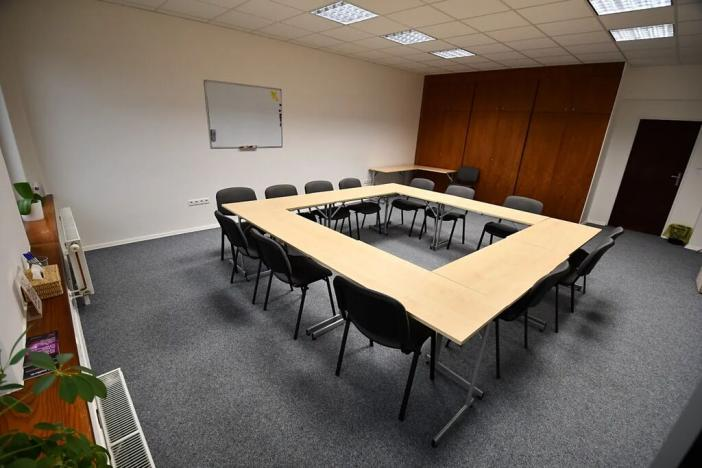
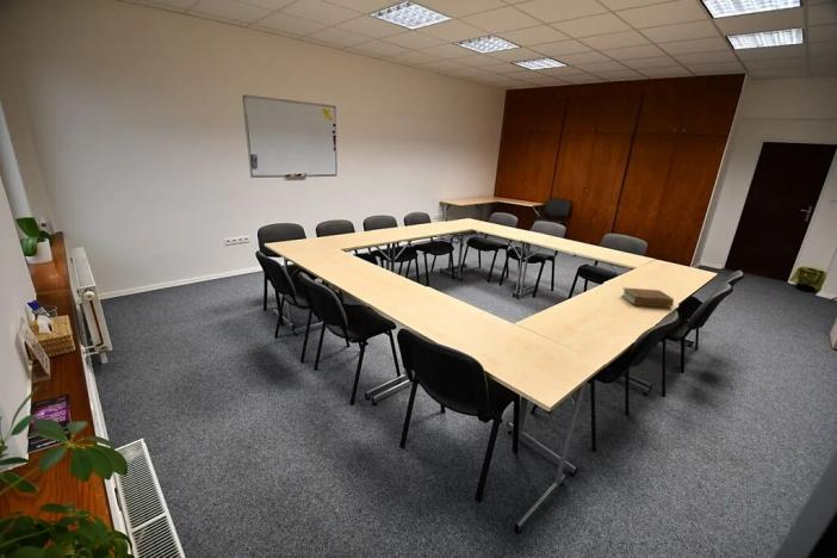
+ book (646, 297)
